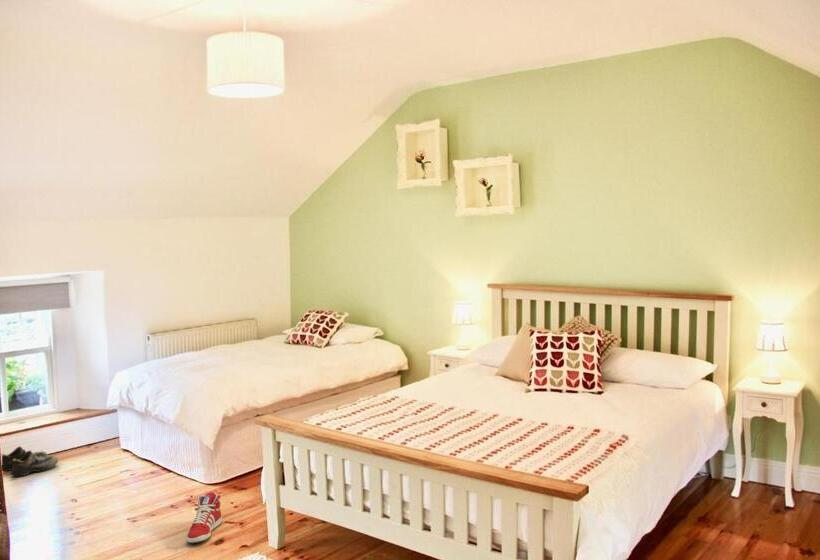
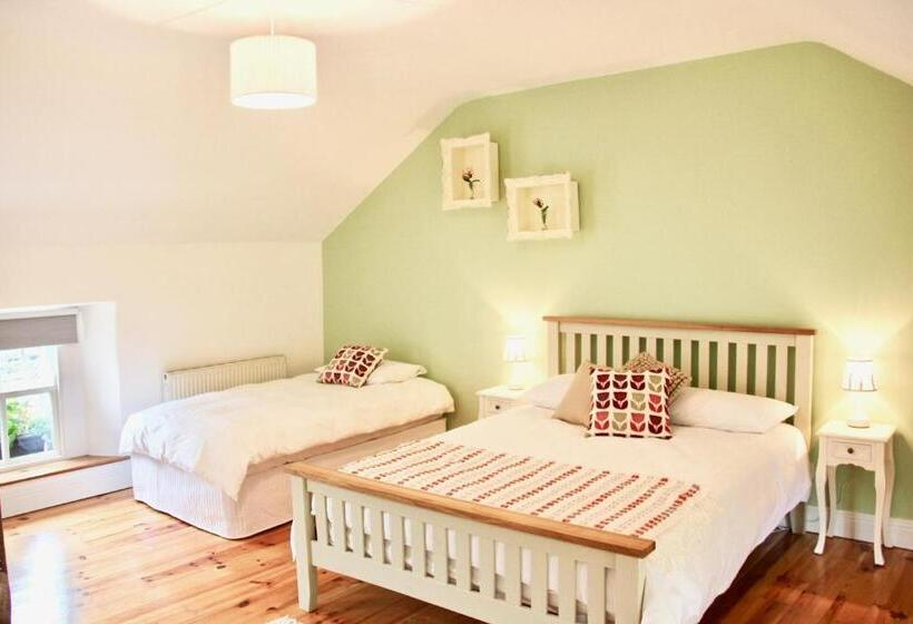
- shoe (28, 458)
- sneaker (203, 515)
